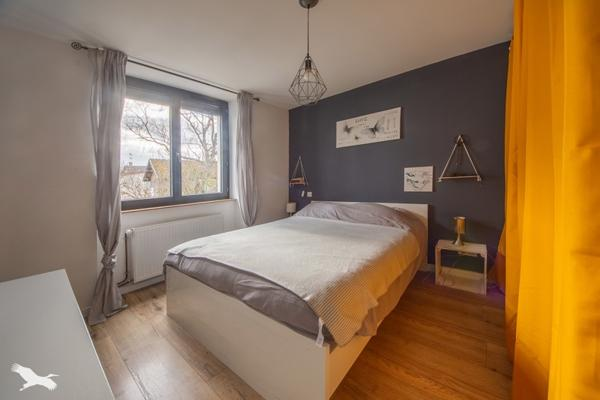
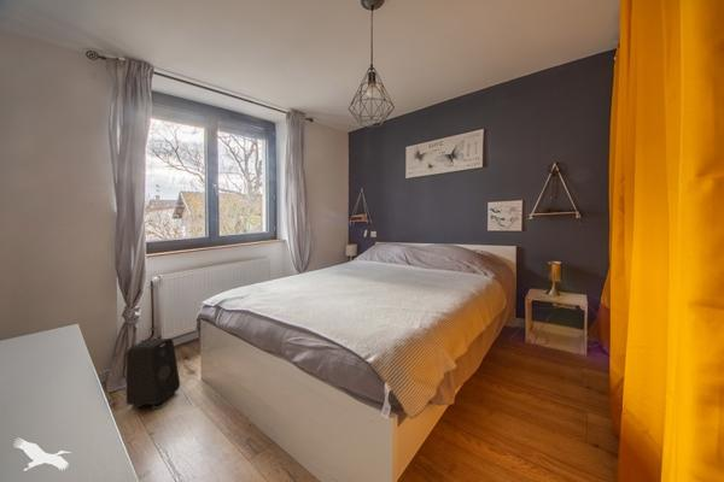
+ speaker (153, 370)
